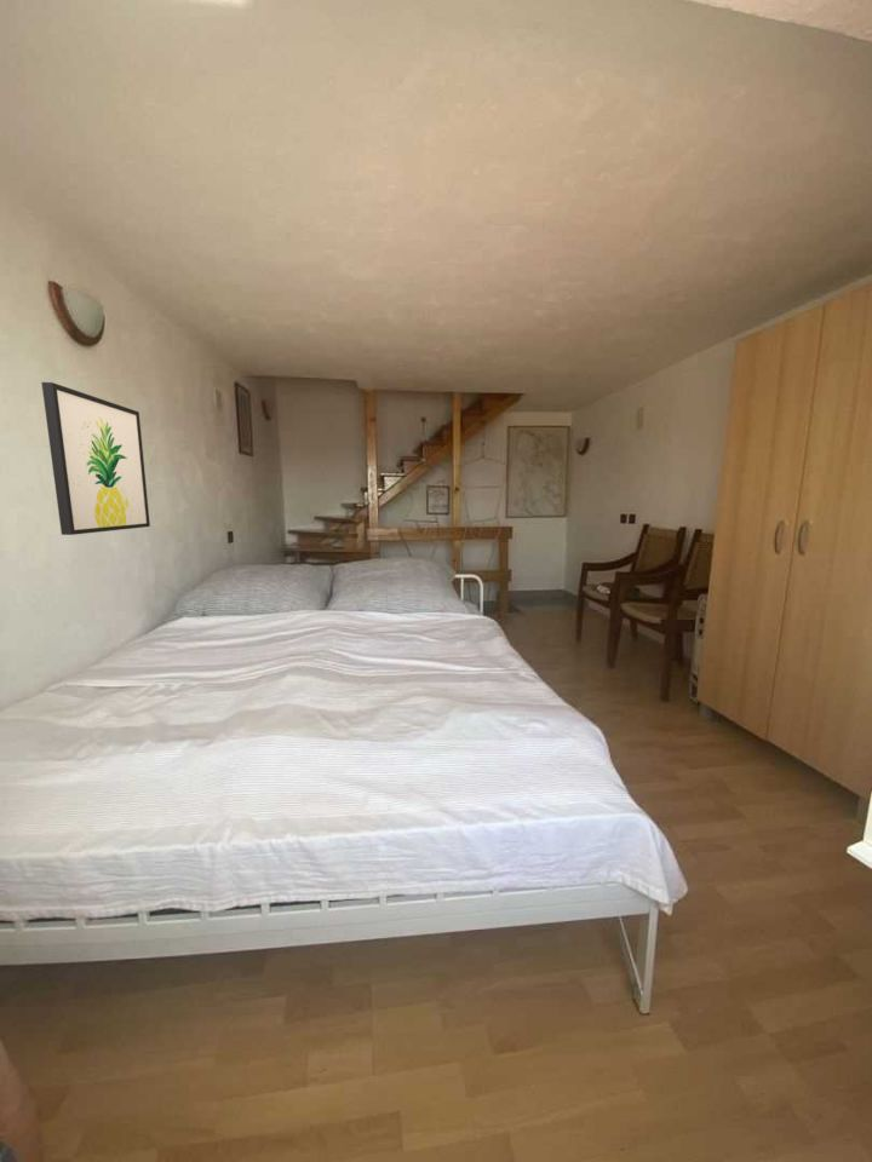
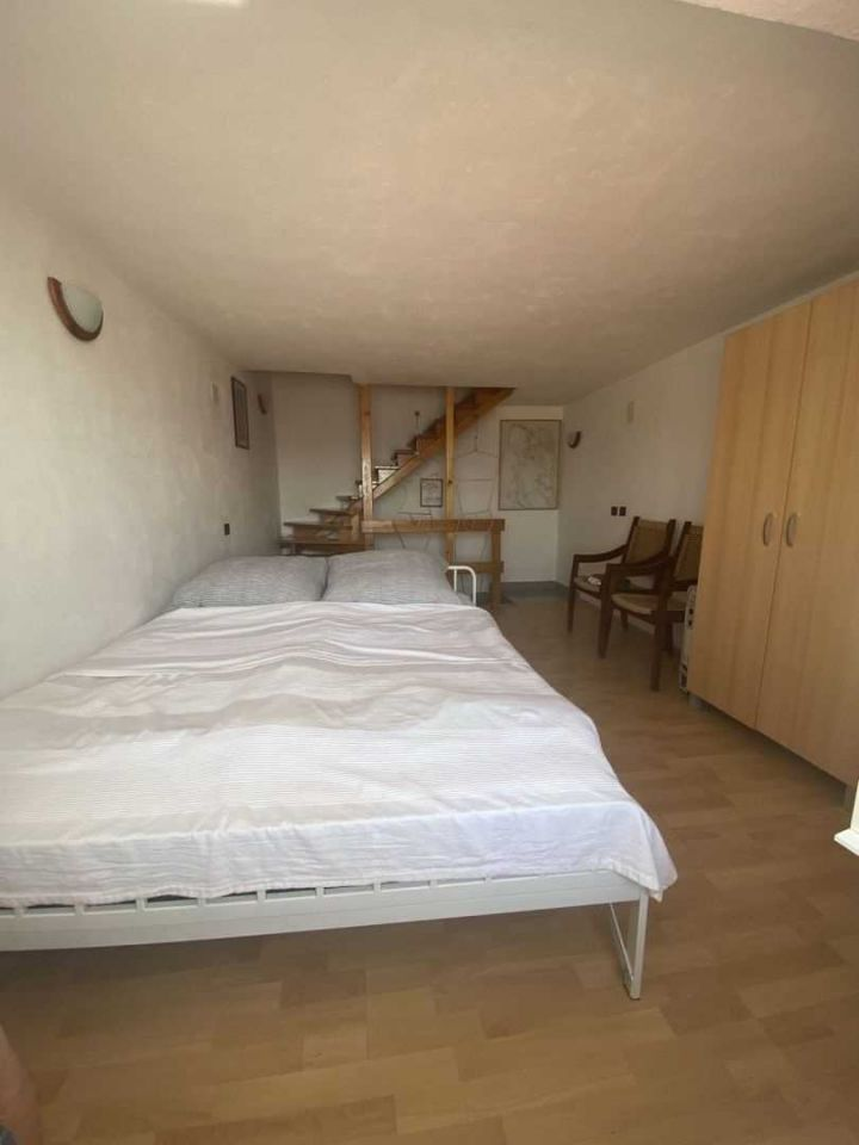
- wall art (104, 466)
